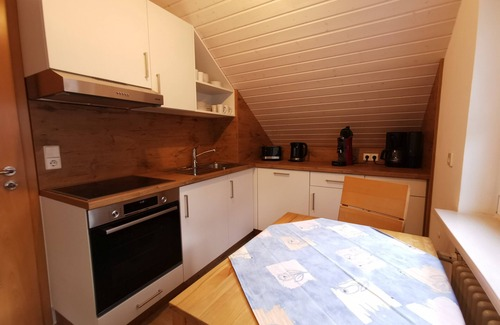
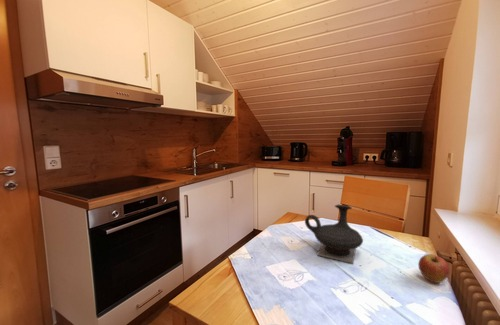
+ fruit (433, 267)
+ teapot (333, 228)
